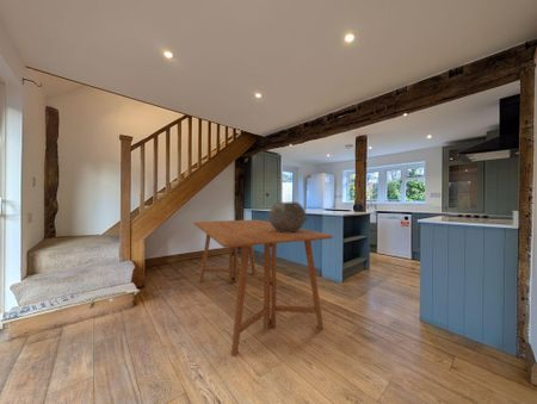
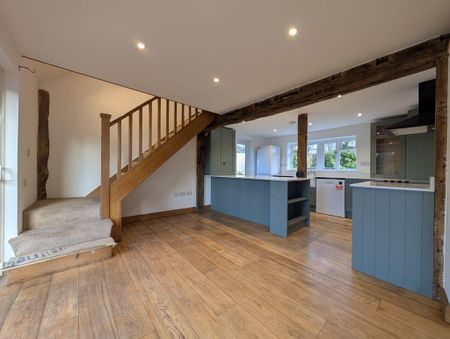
- dining table (247, 262)
- ceramic pot (286, 216)
